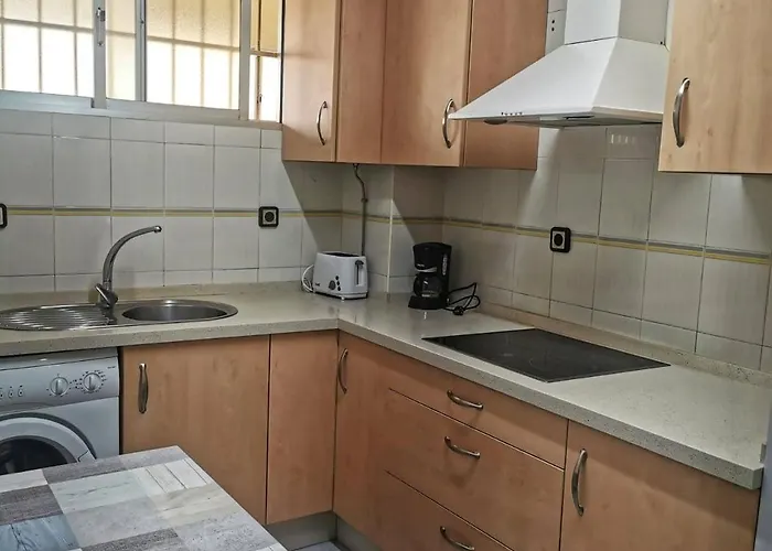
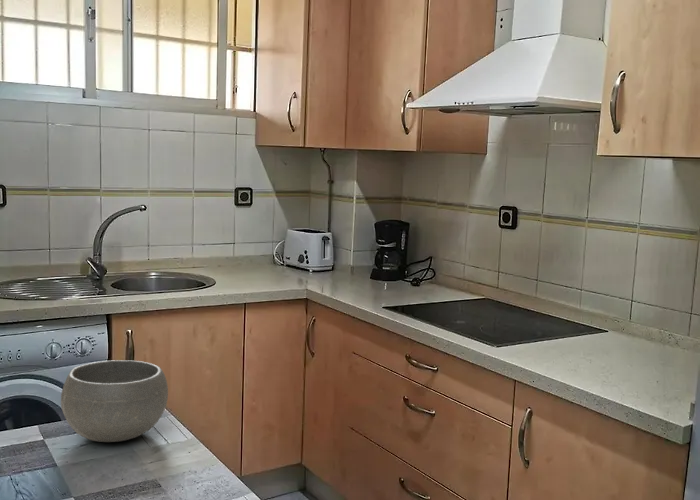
+ bowl (115, 404)
